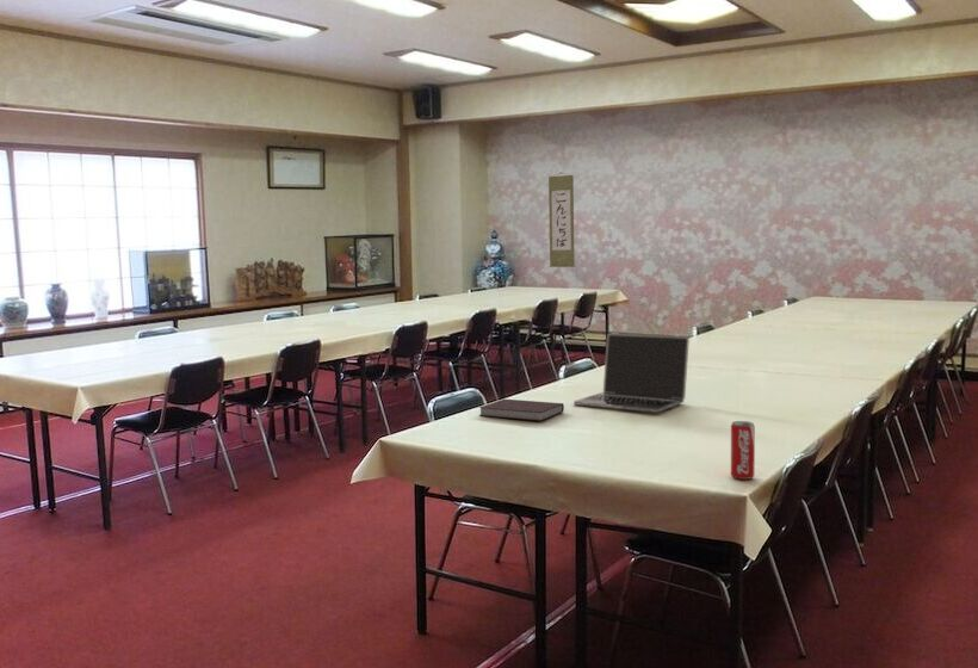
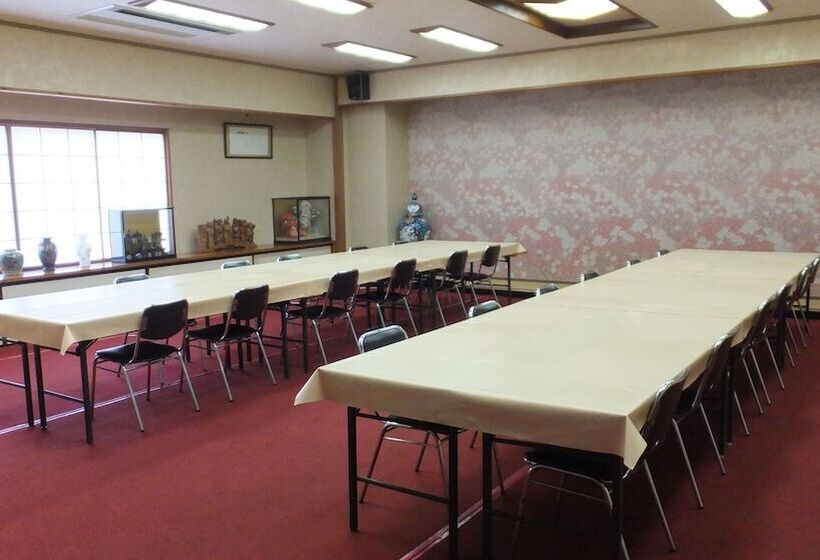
- beverage can (742, 450)
- notebook (521, 409)
- wall scroll (561, 219)
- laptop (631, 370)
